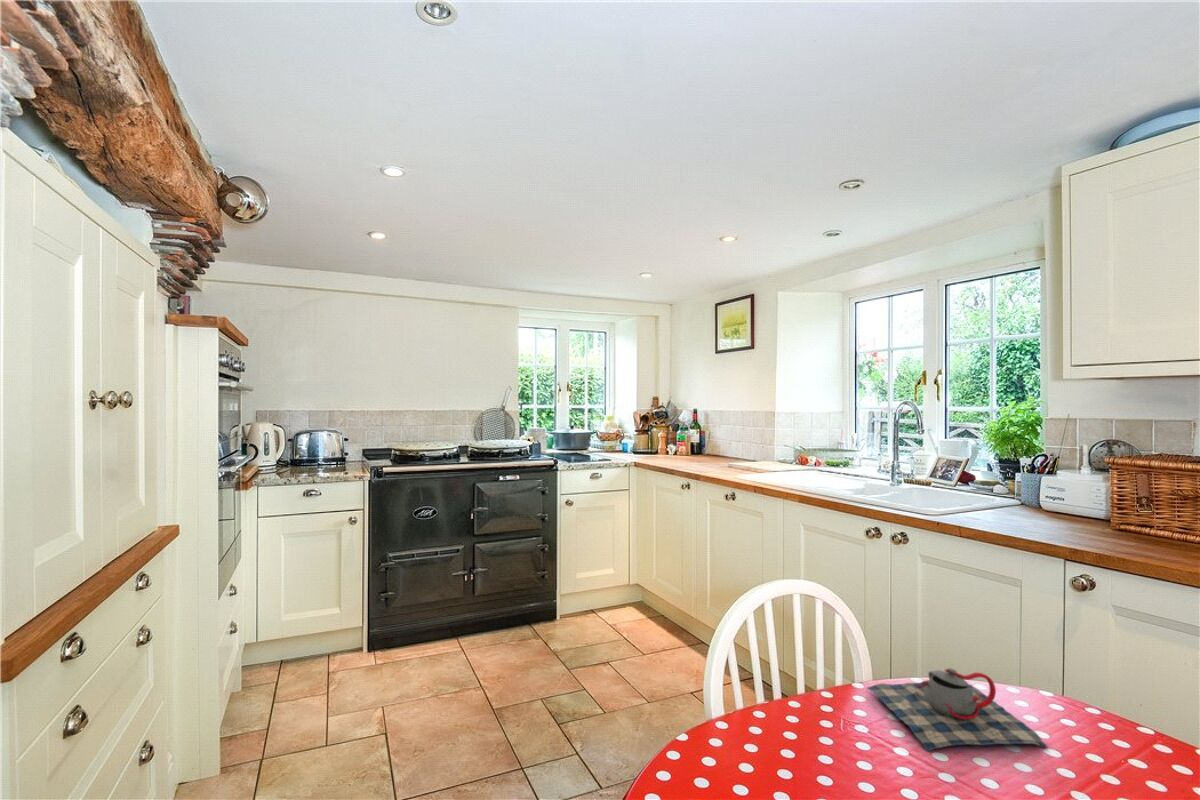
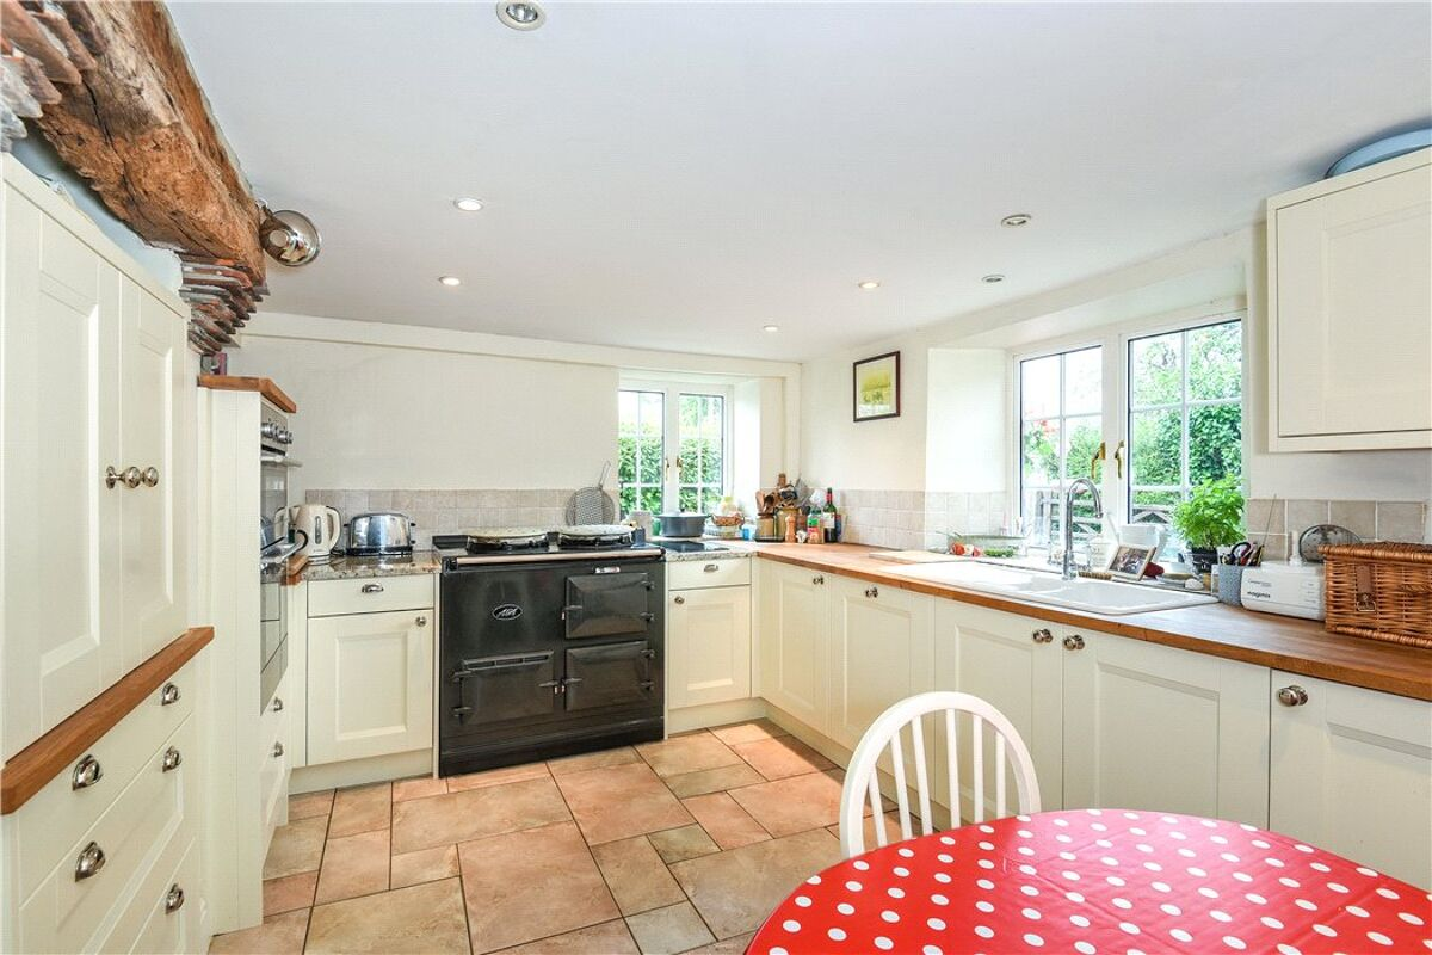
- teapot (949, 692)
